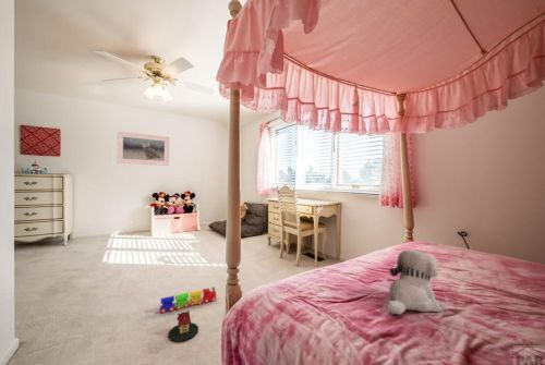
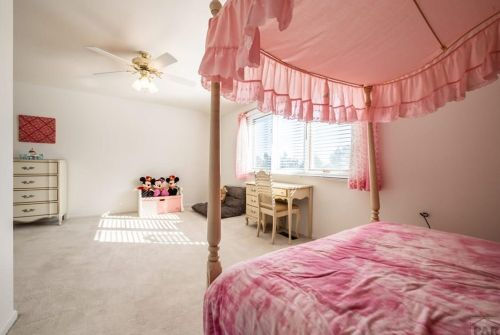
- toy house (183, 321)
- plush toy (404, 277)
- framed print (144, 149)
- toy train (190, 299)
